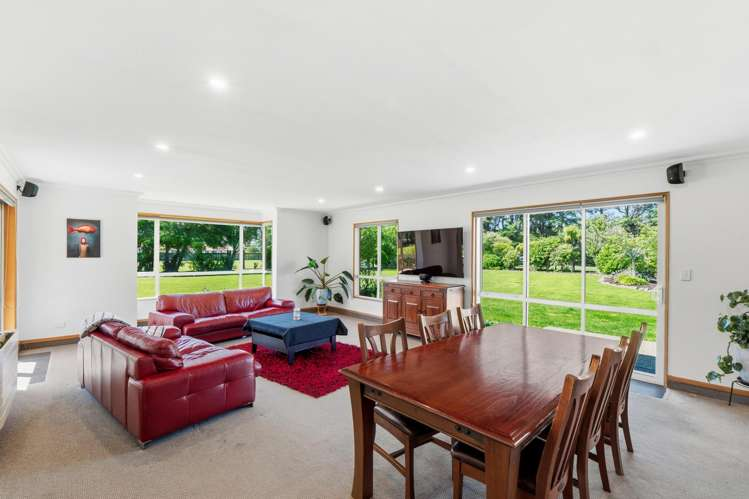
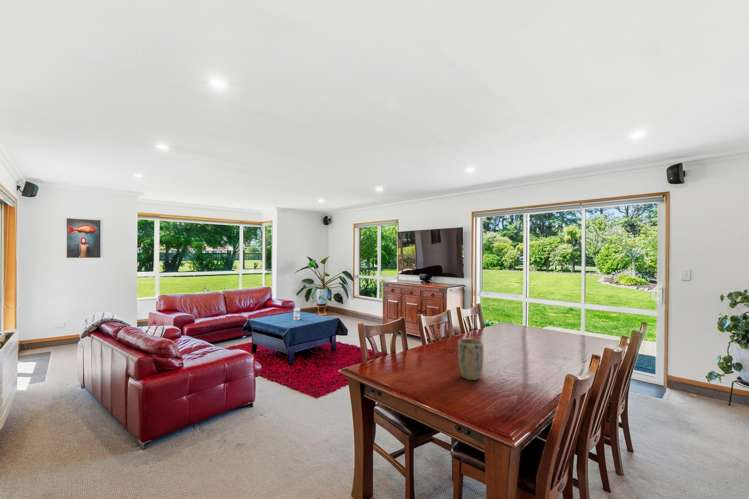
+ plant pot (470, 359)
